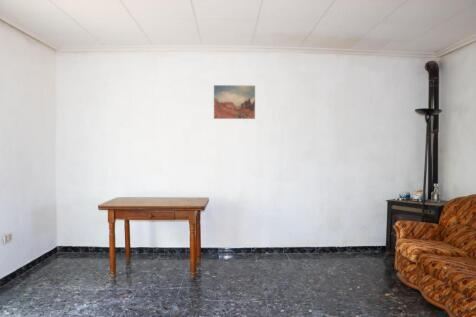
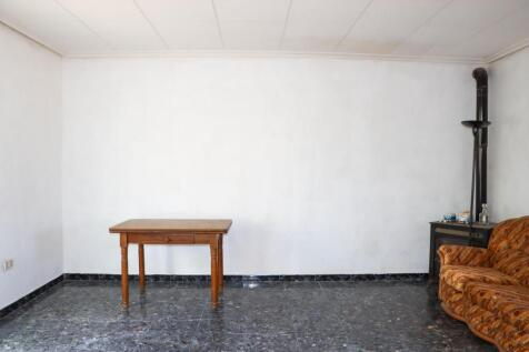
- wall art (234, 102)
